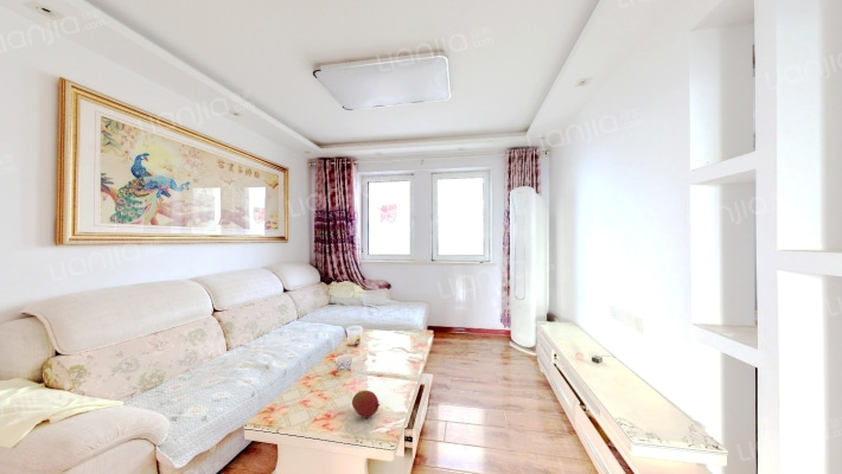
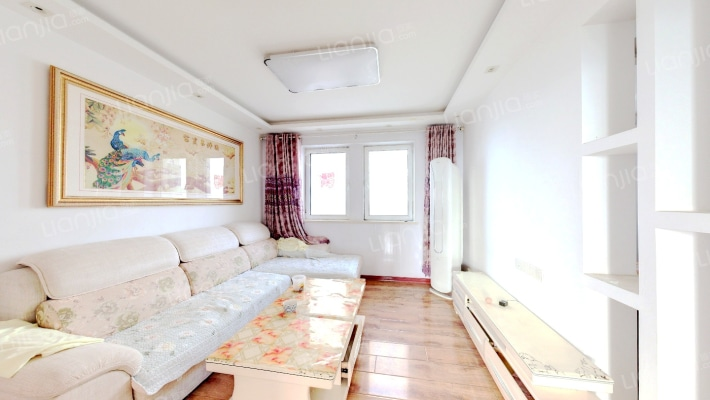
- fruit (365, 403)
